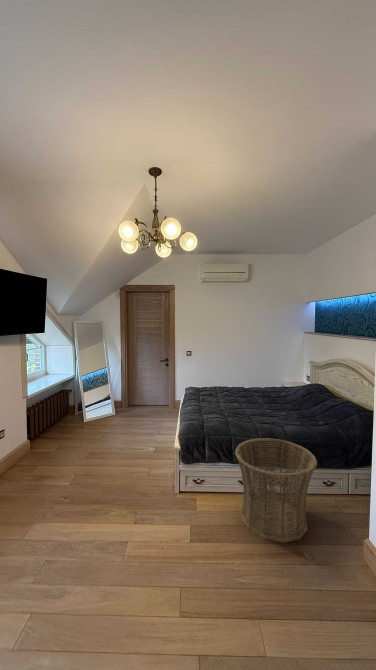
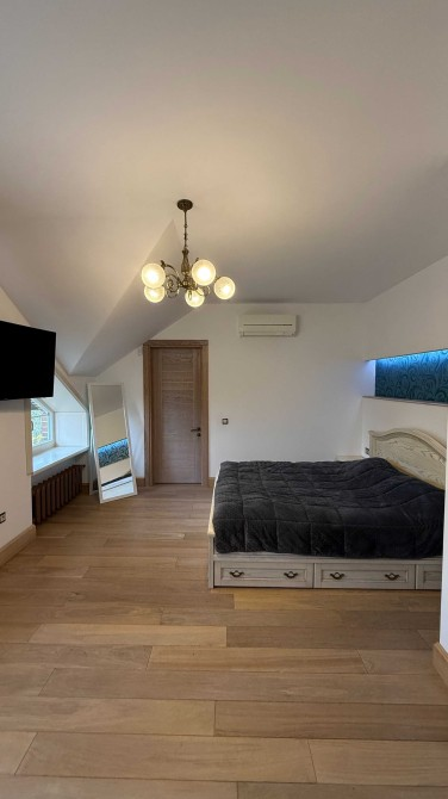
- basket (273, 485)
